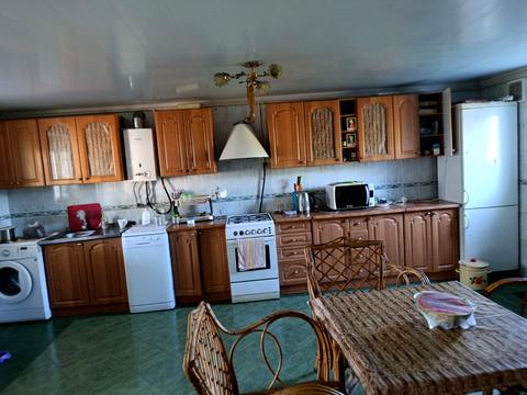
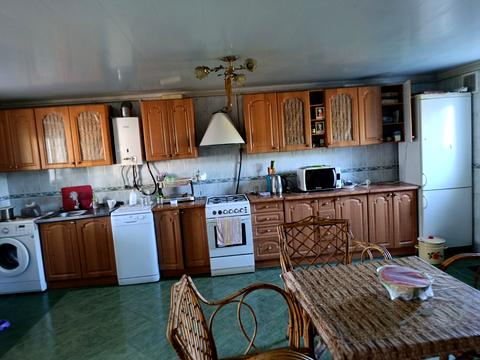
+ spoon (415, 315)
